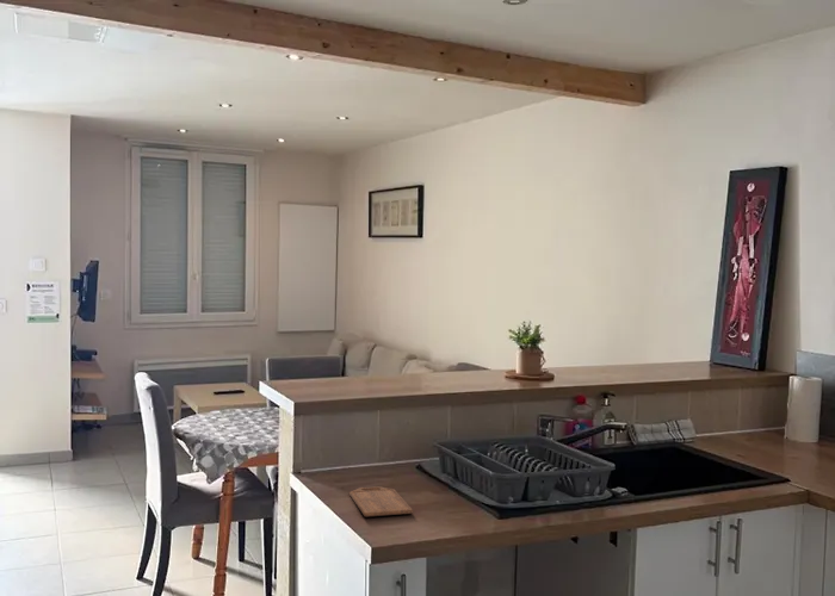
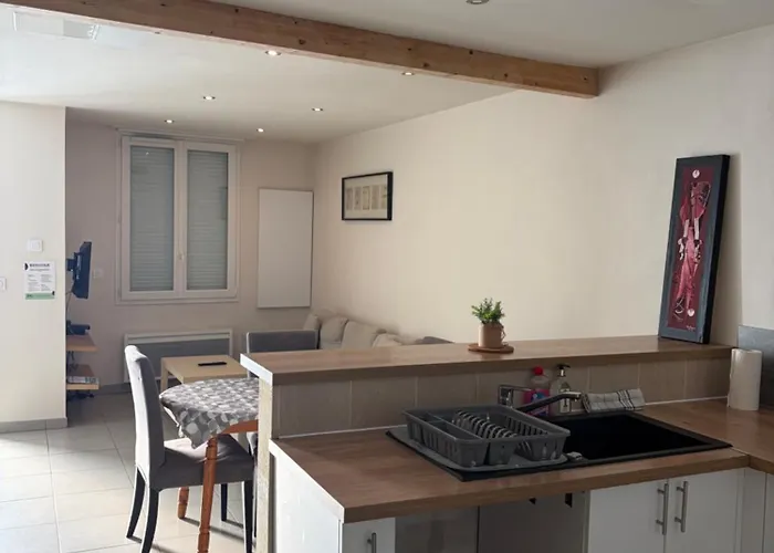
- cutting board (378, 499)
